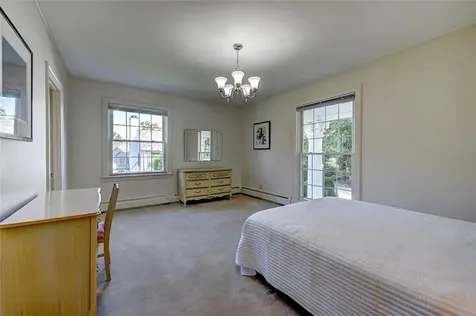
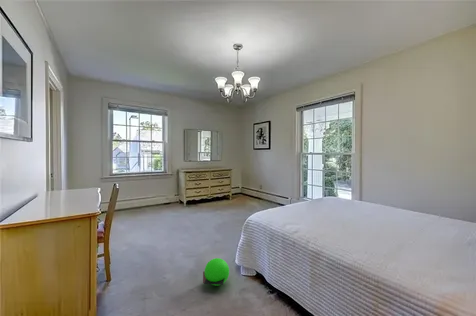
+ ball (215, 272)
